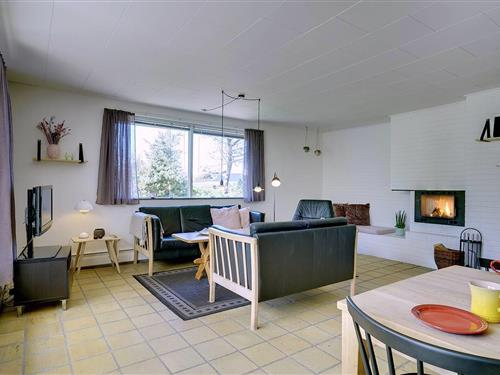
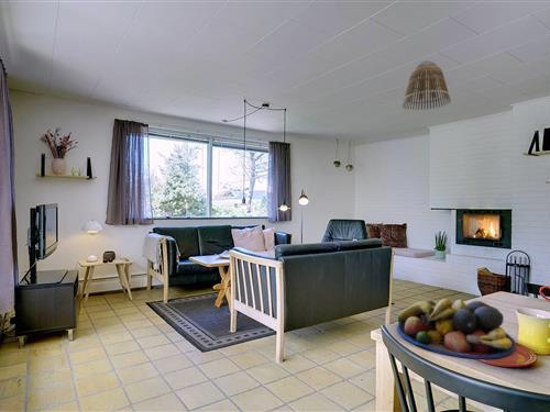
+ lamp shade (425, 83)
+ fruit bowl (451, 316)
